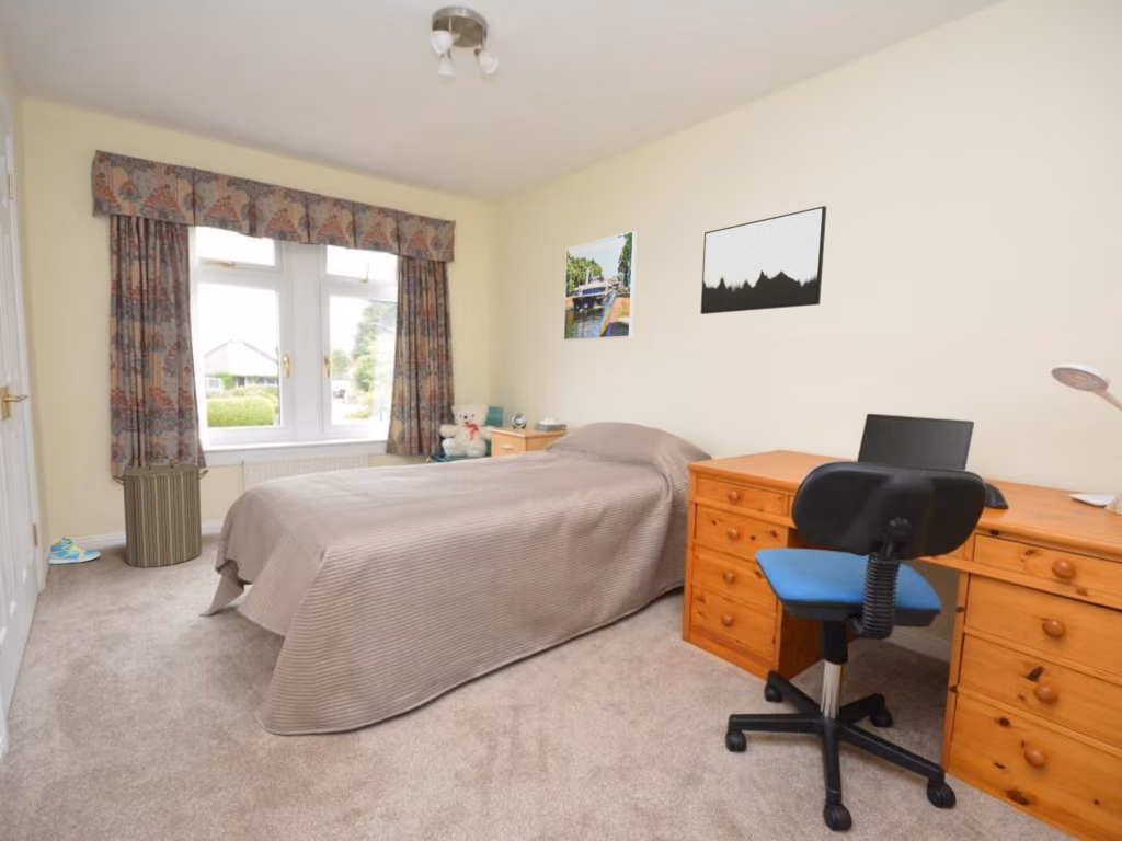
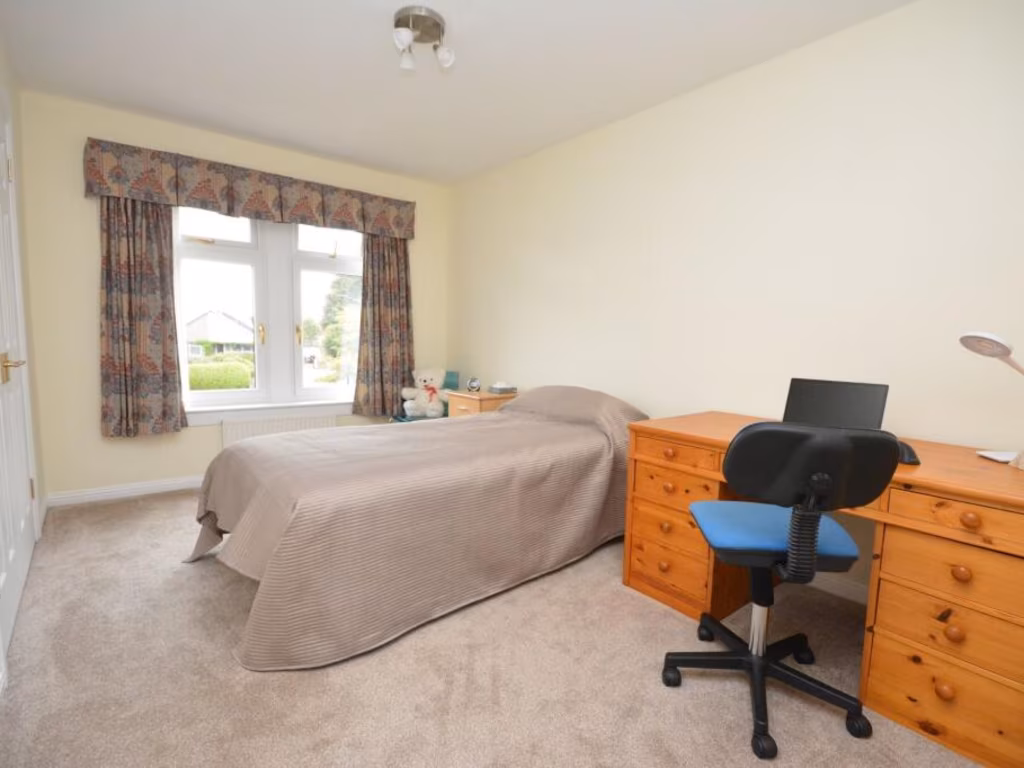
- sneaker (73, 549)
- wall art (757, 265)
- laundry hamper (163, 506)
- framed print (597, 290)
